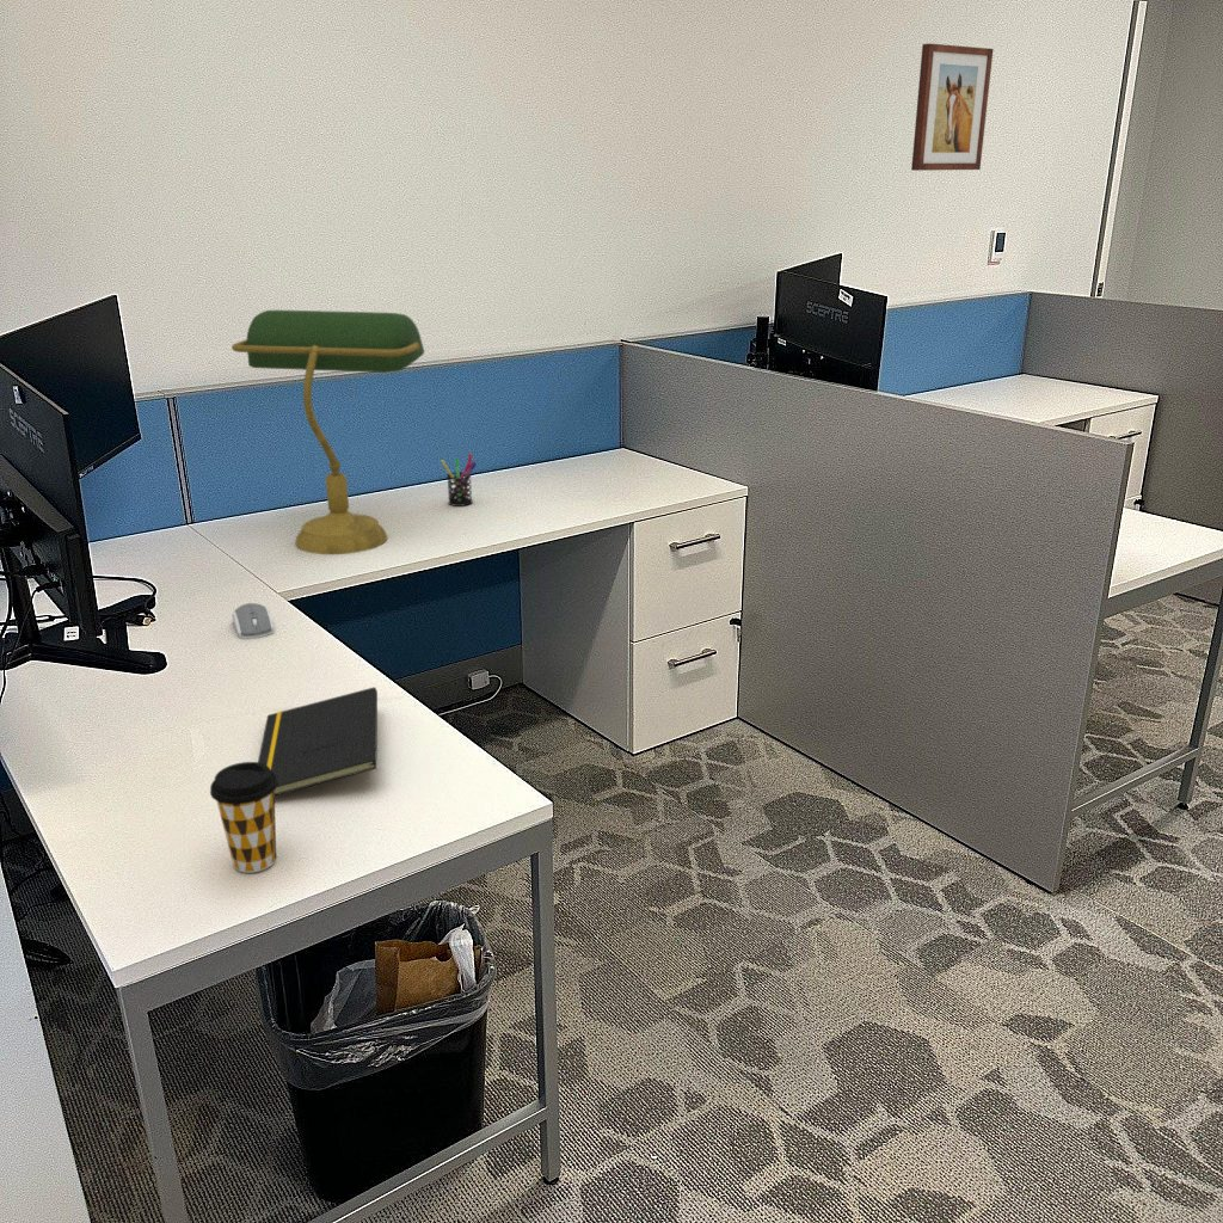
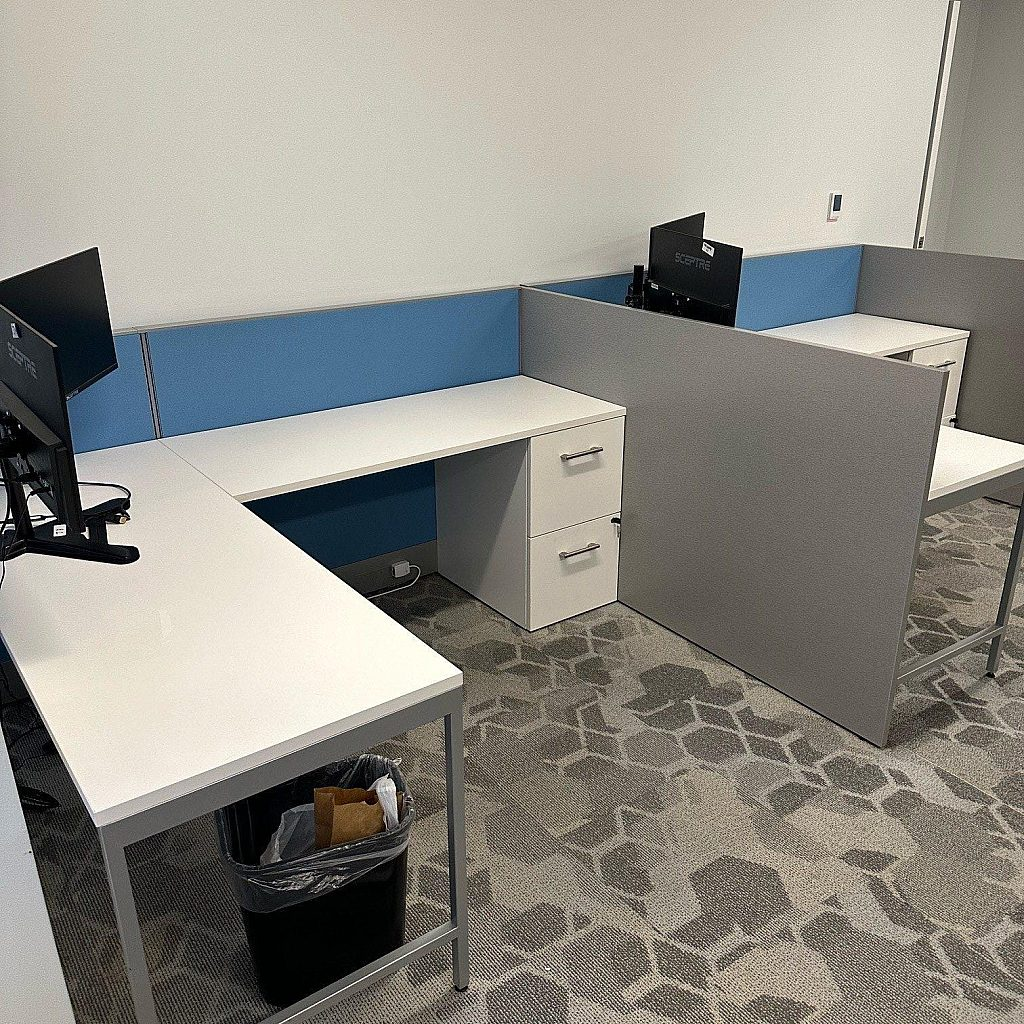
- wall art (952, 109)
- coffee cup (248, 818)
- notepad (319, 739)
- pen holder (460, 478)
- computer mouse (251, 615)
- desk lamp (325, 437)
